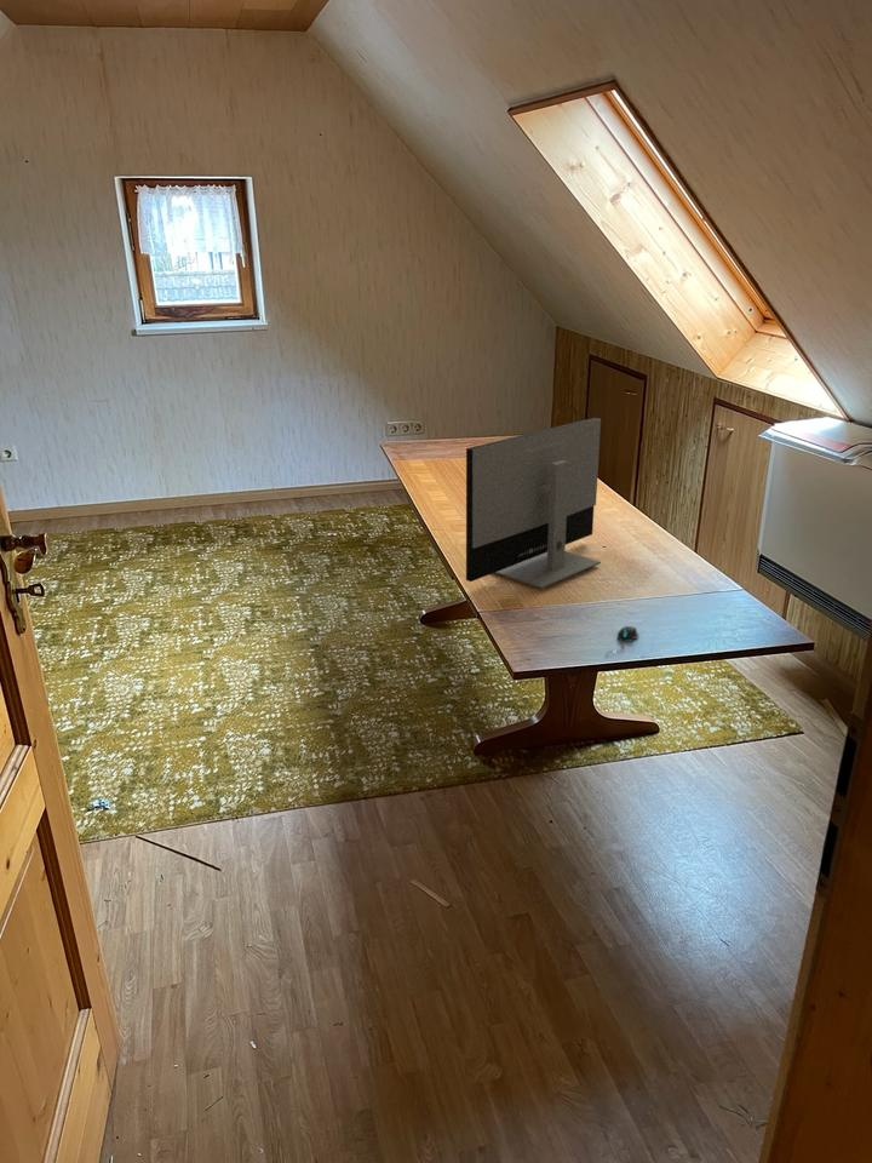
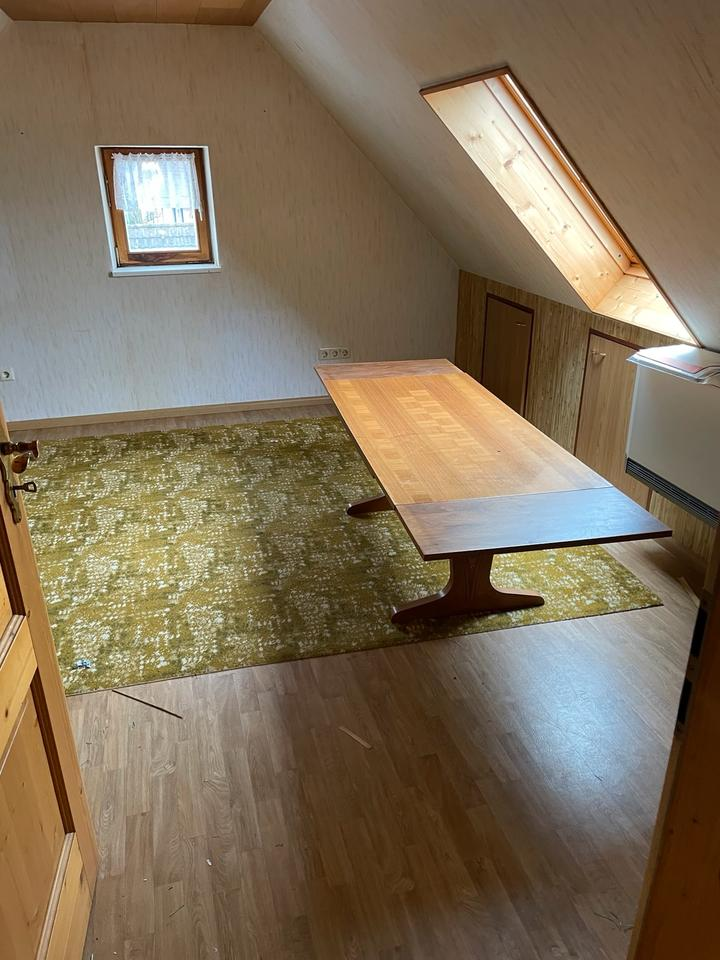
- monitor (537, 500)
- mouse (619, 637)
